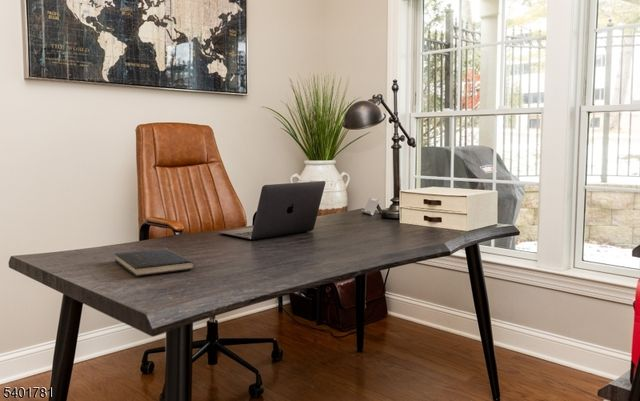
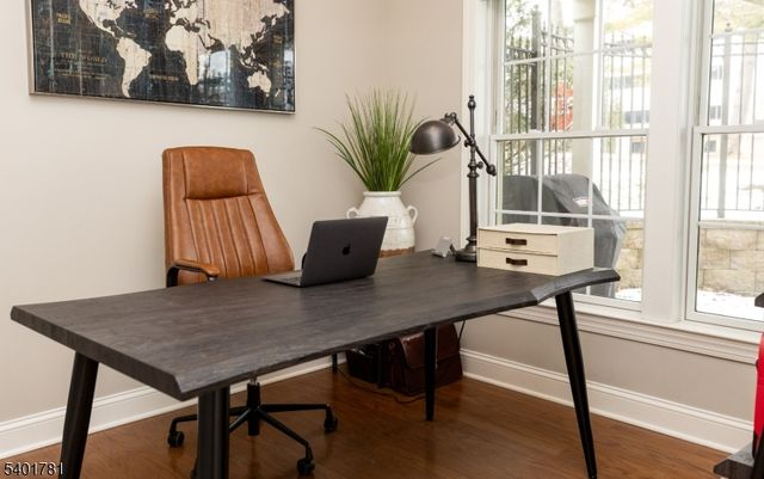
- hardcover book (153, 261)
